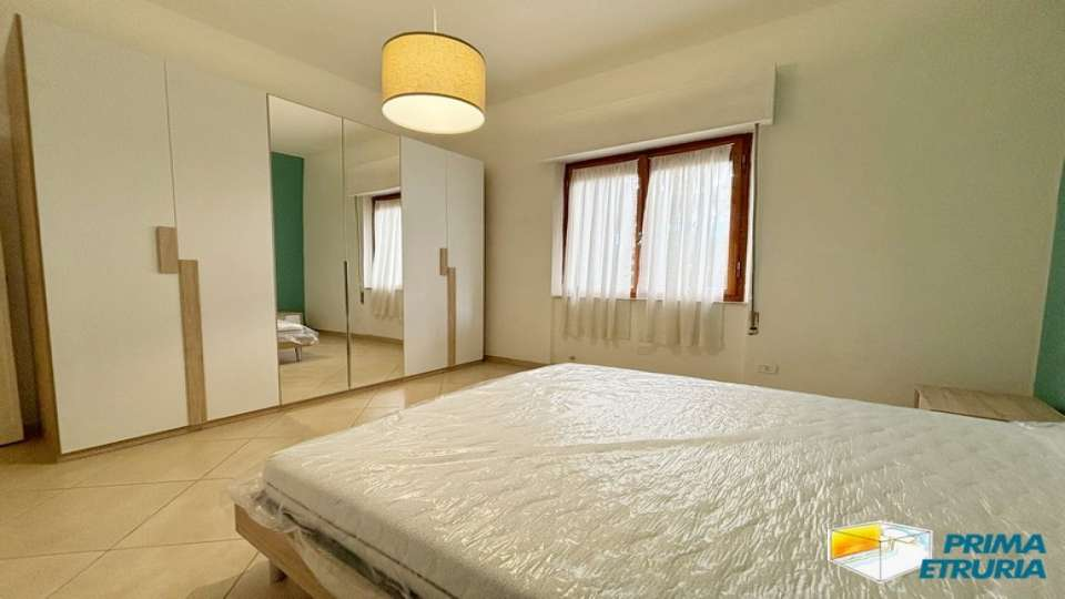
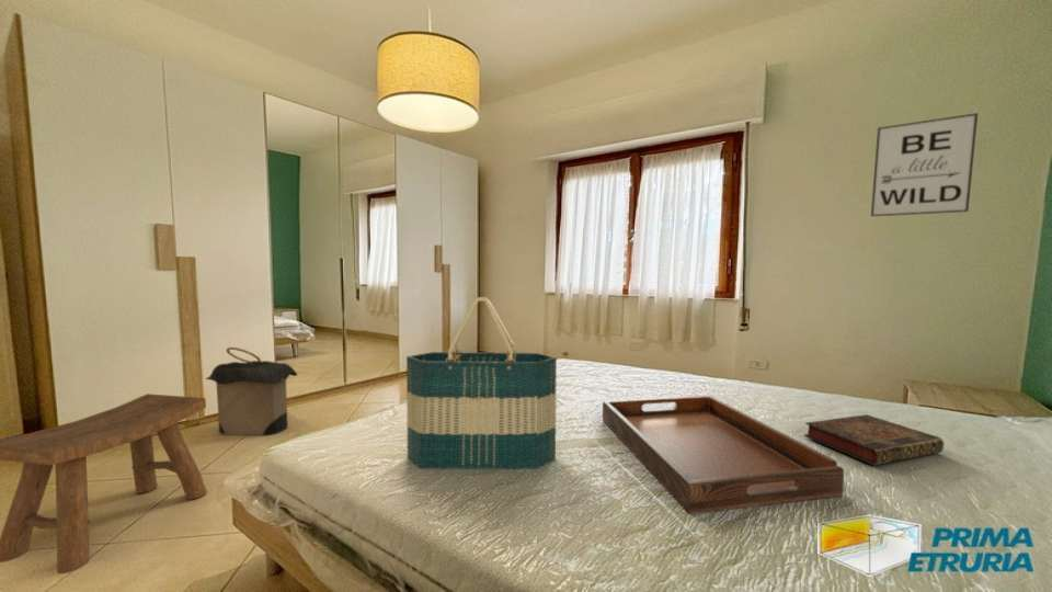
+ laundry hamper (254, 387)
+ tote bag (481, 379)
+ book (870, 437)
+ stool (132, 467)
+ wall art (921, 168)
+ serving tray (701, 439)
